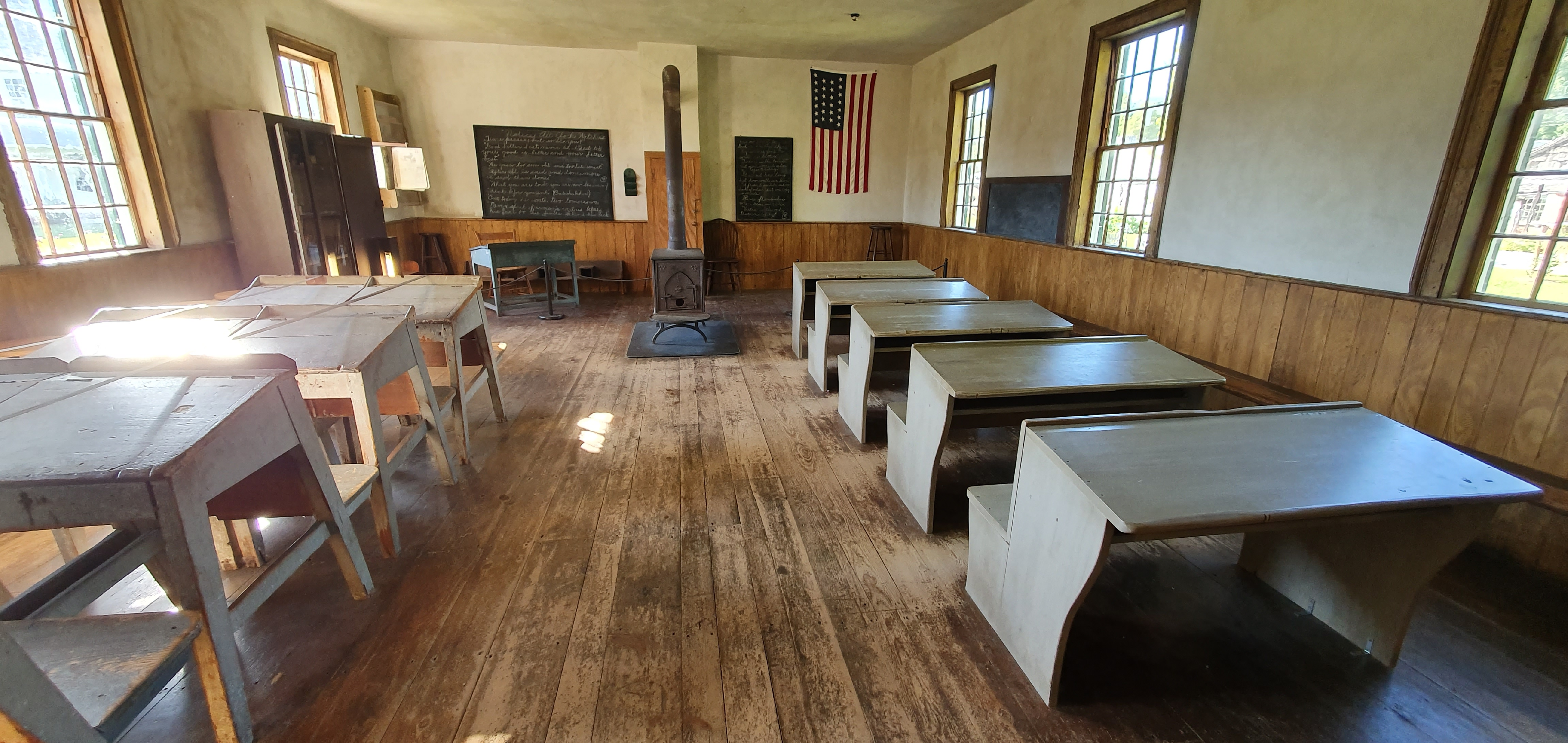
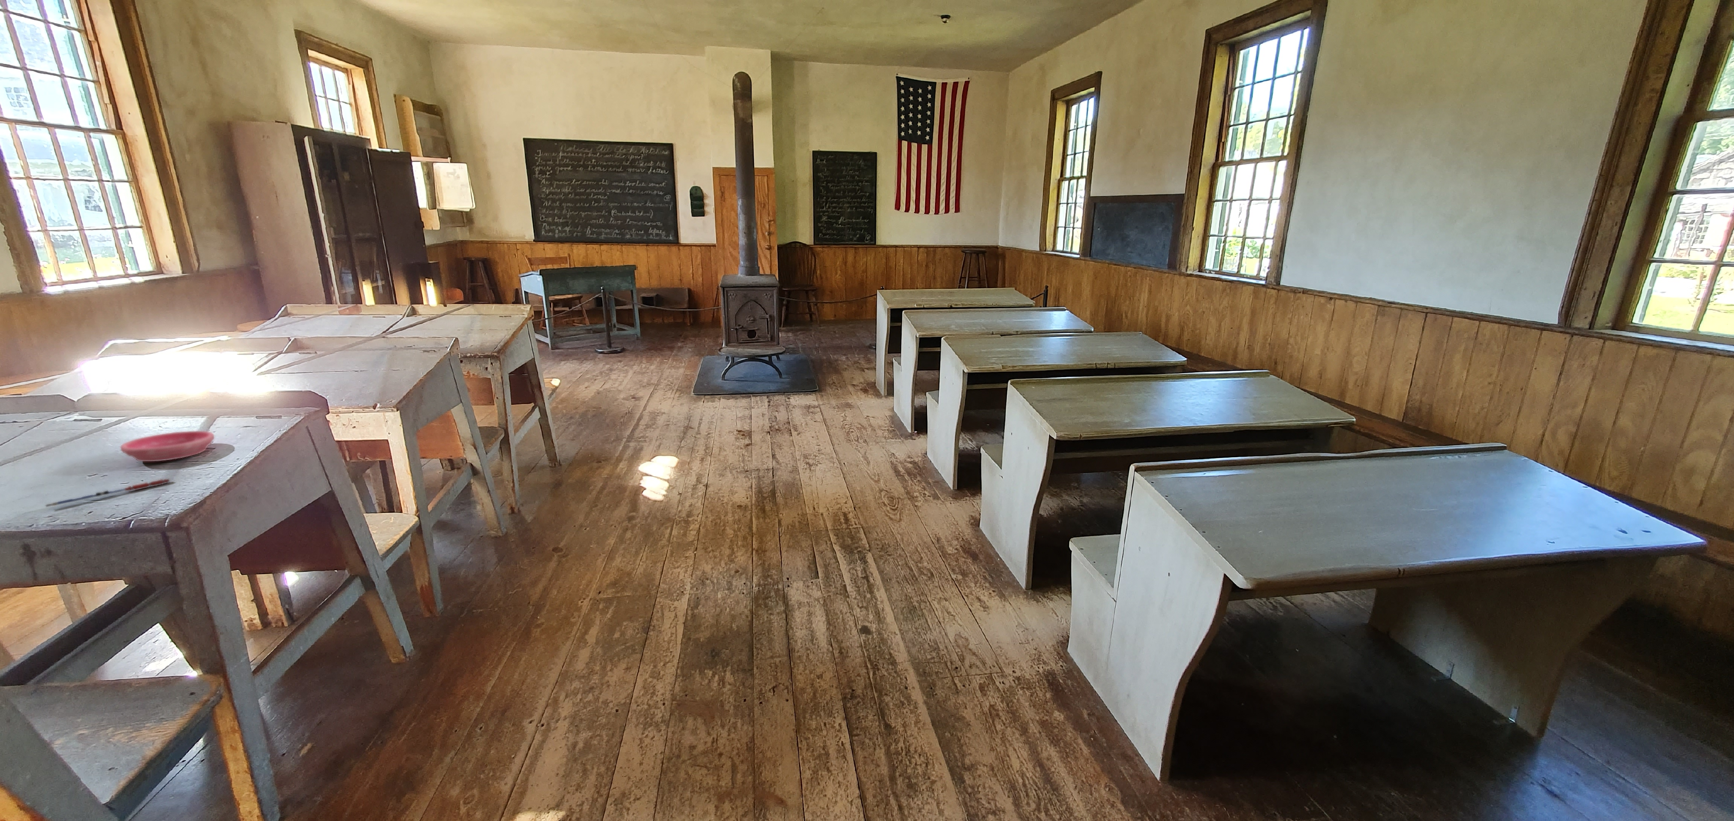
+ pen (111, 492)
+ saucer (170, 446)
